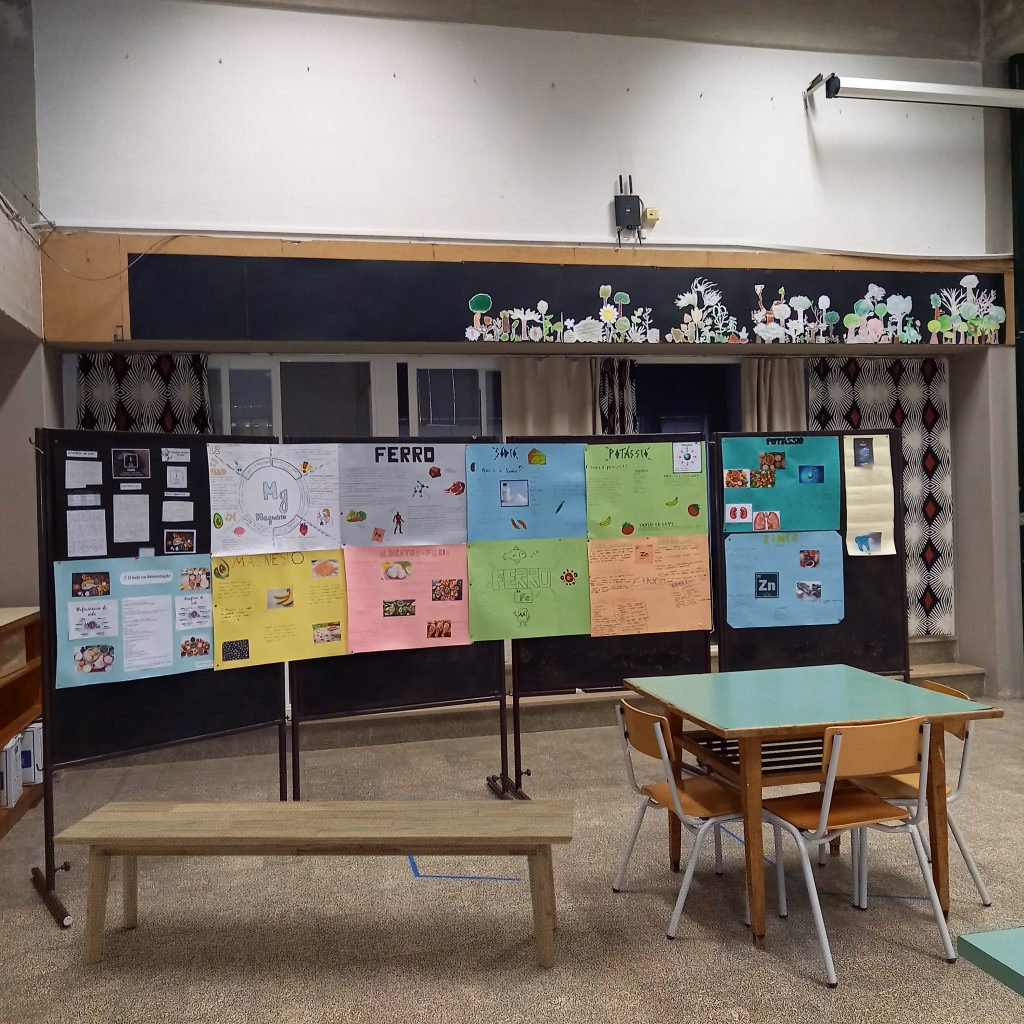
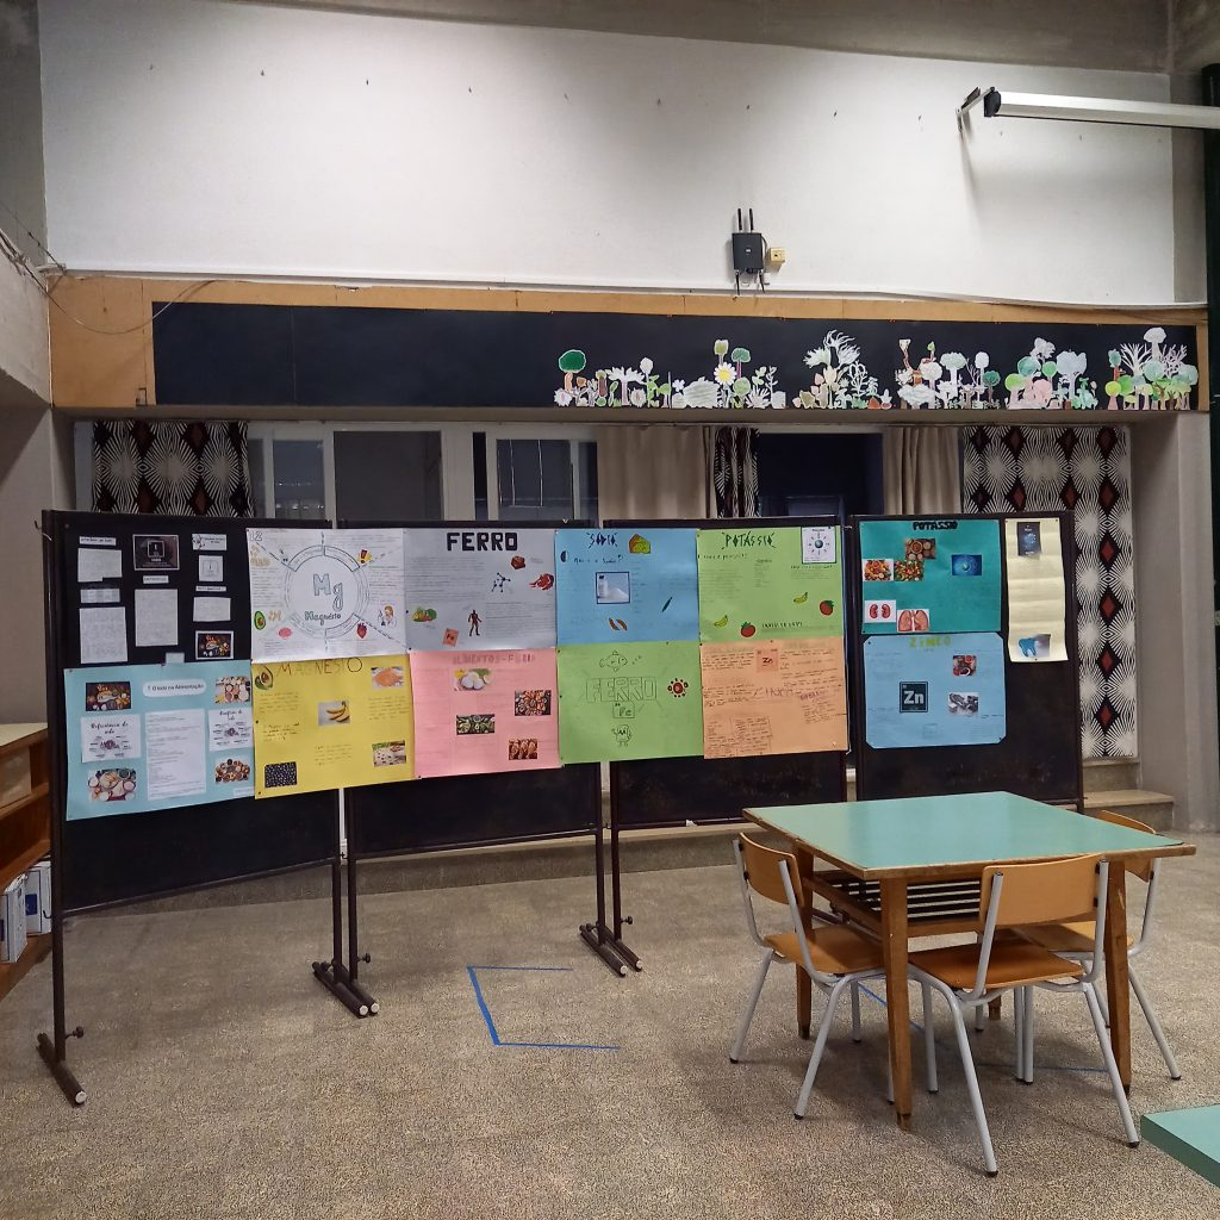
- bench (324, 855)
